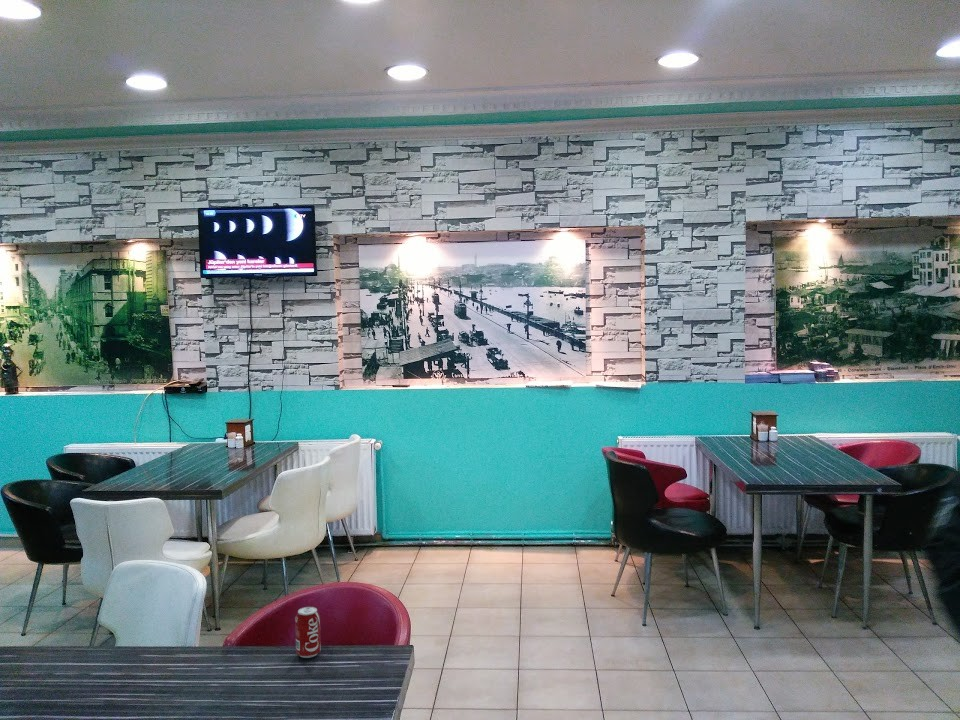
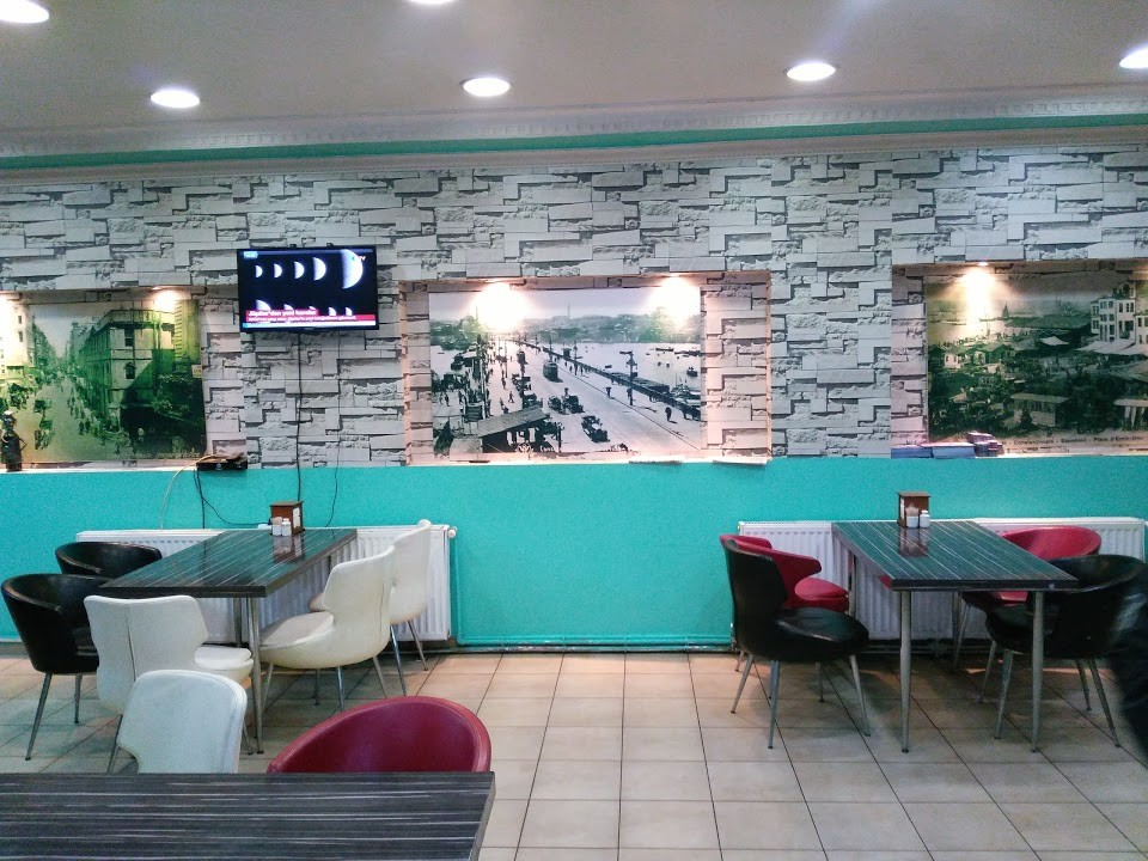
- soda can (307, 632)
